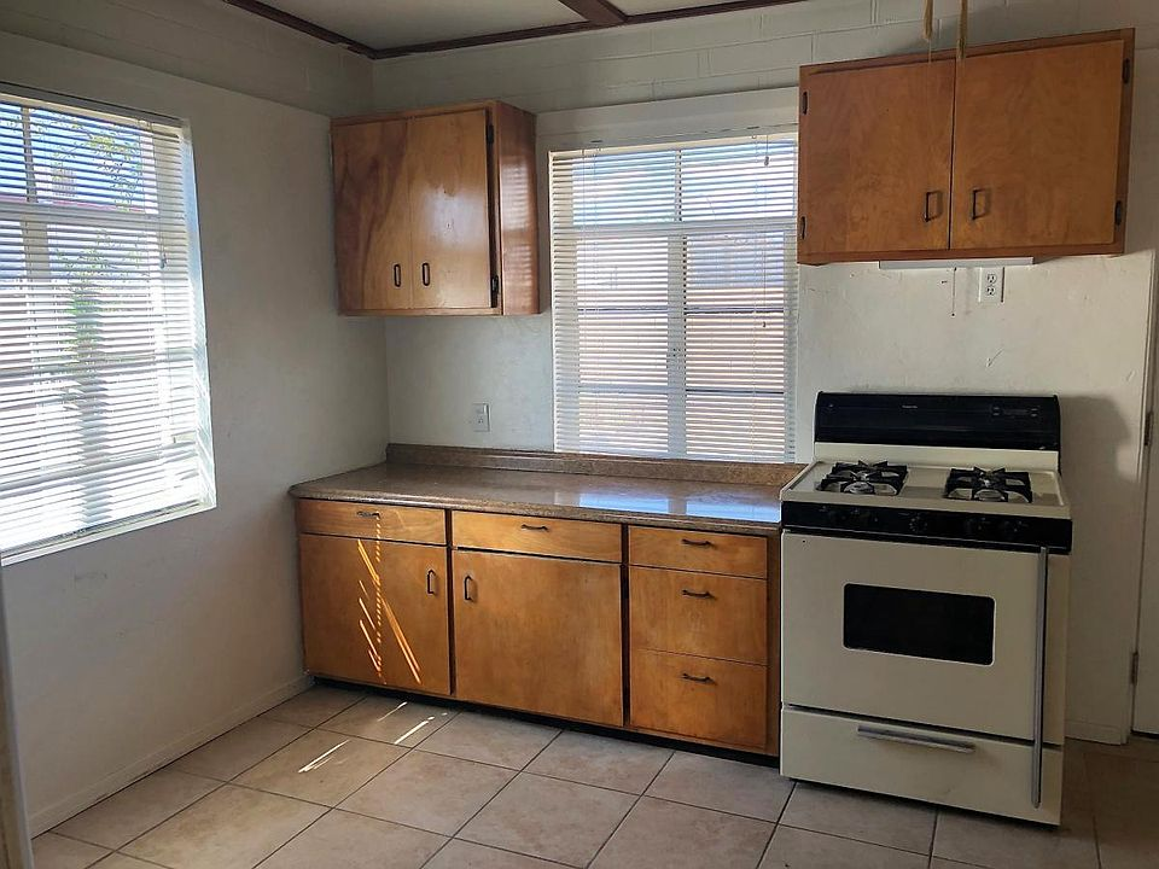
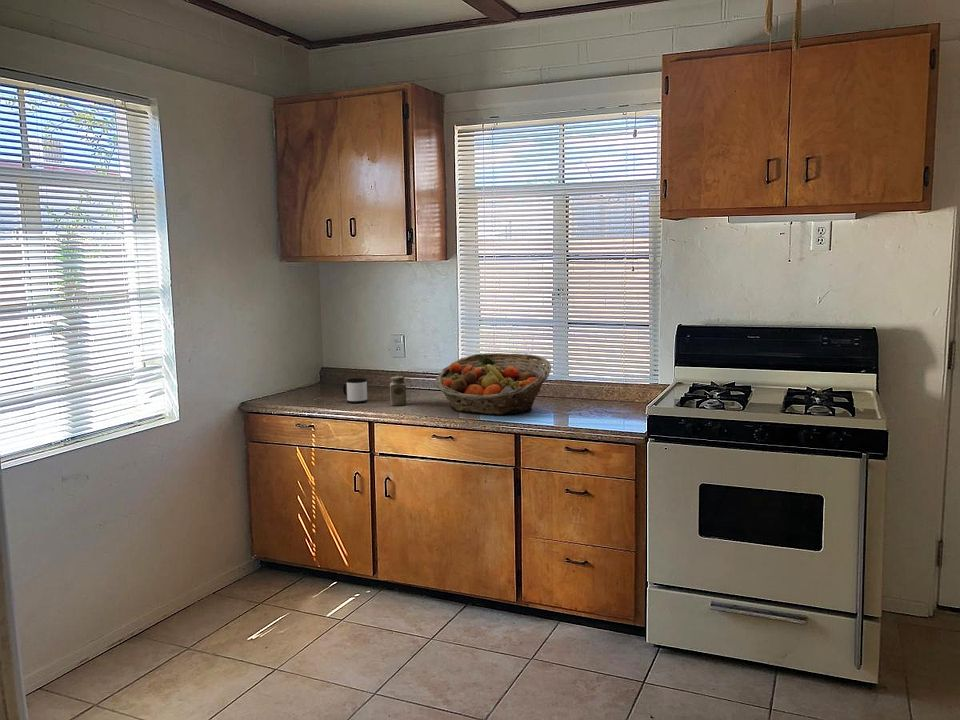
+ mug (354, 390)
+ salt shaker (398, 390)
+ fruit basket (493, 382)
